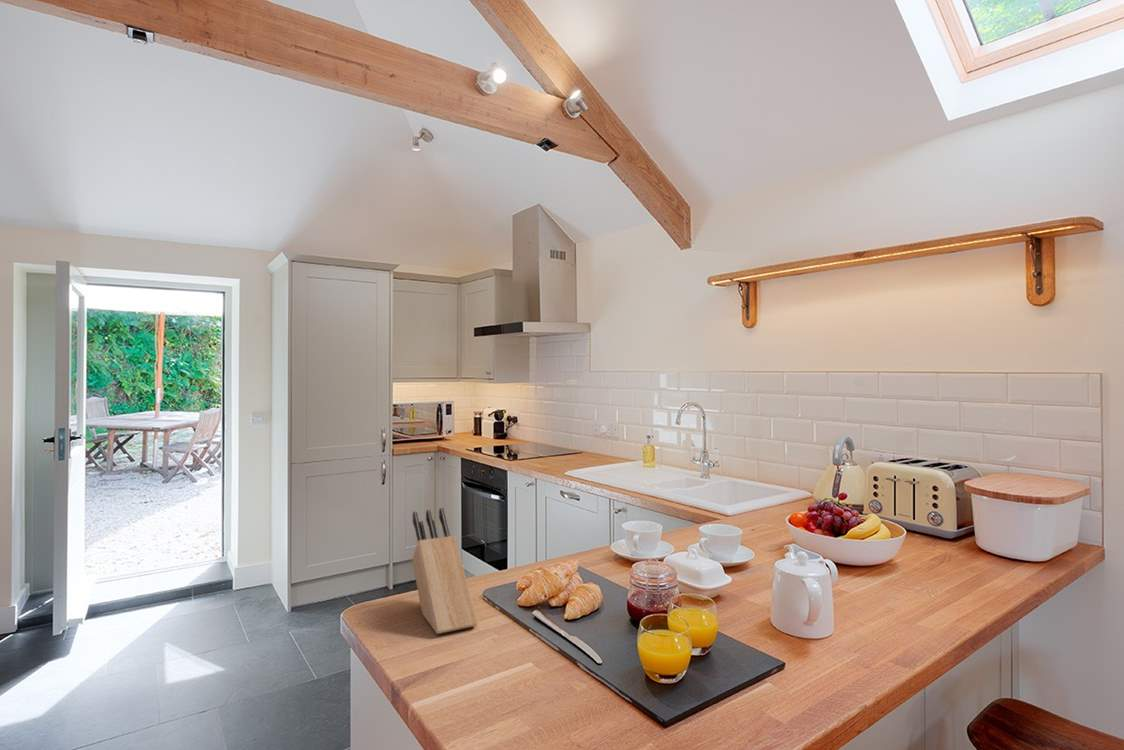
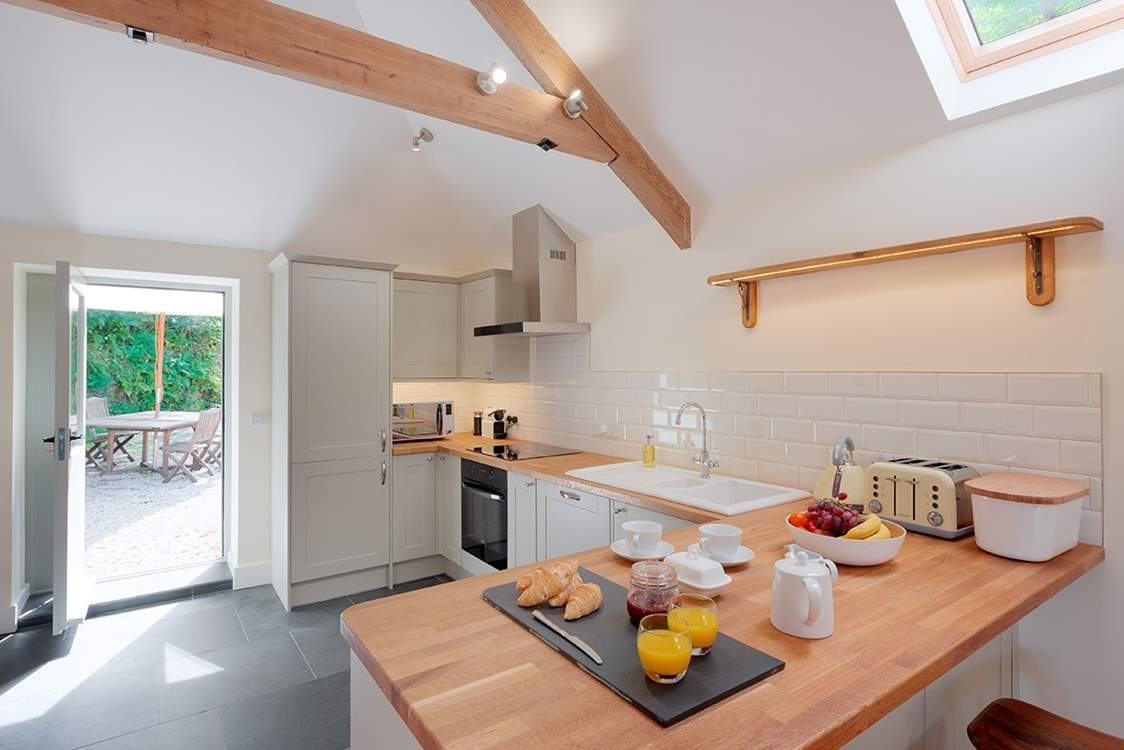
- knife block (440, 564)
